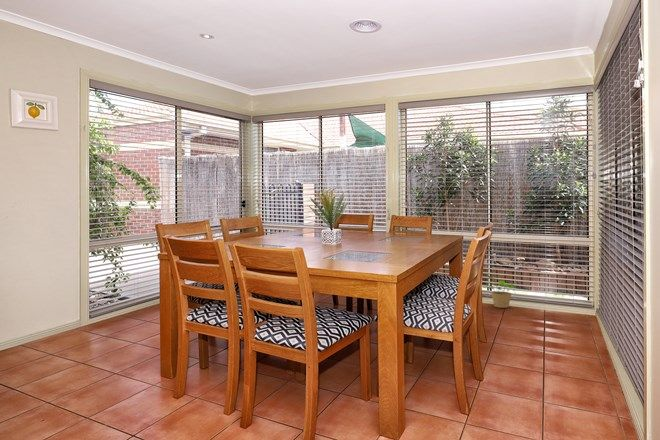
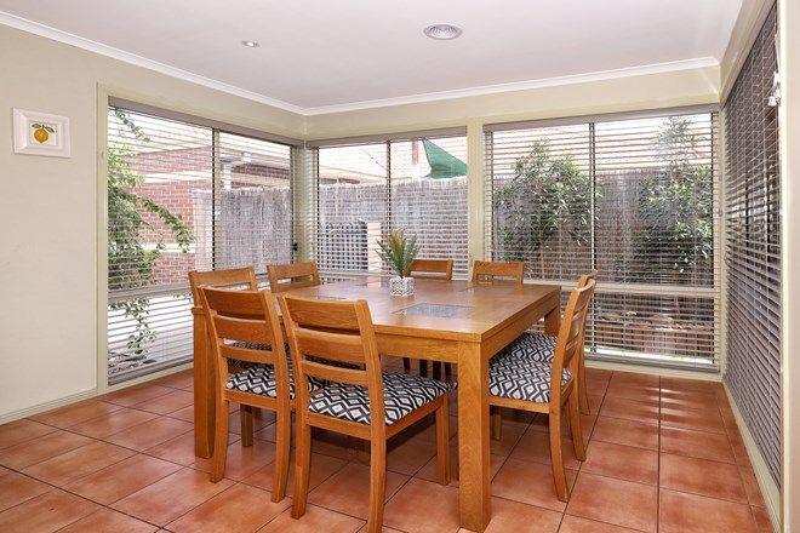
- potted plant (499, 289)
